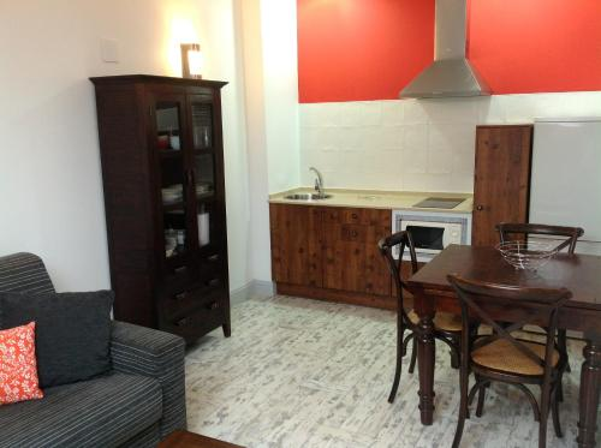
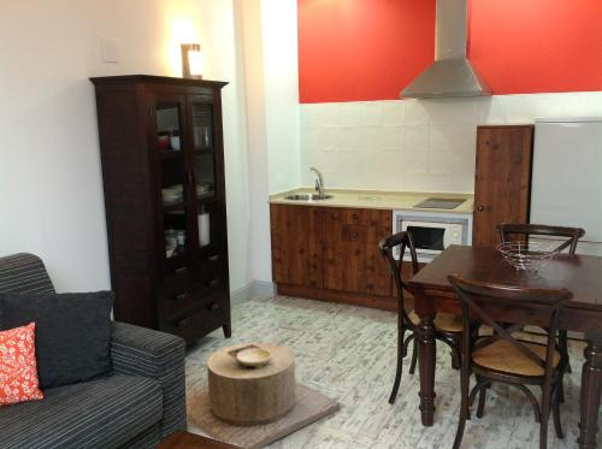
+ side table (250, 377)
